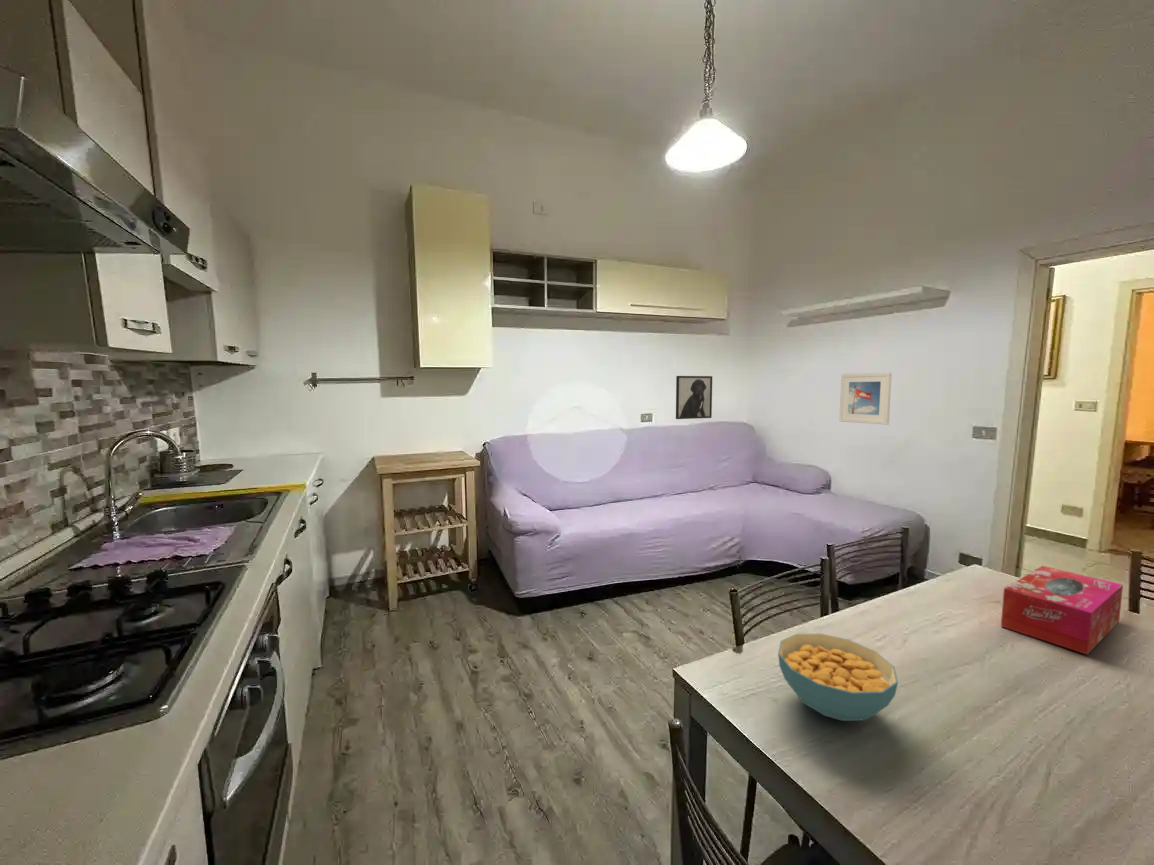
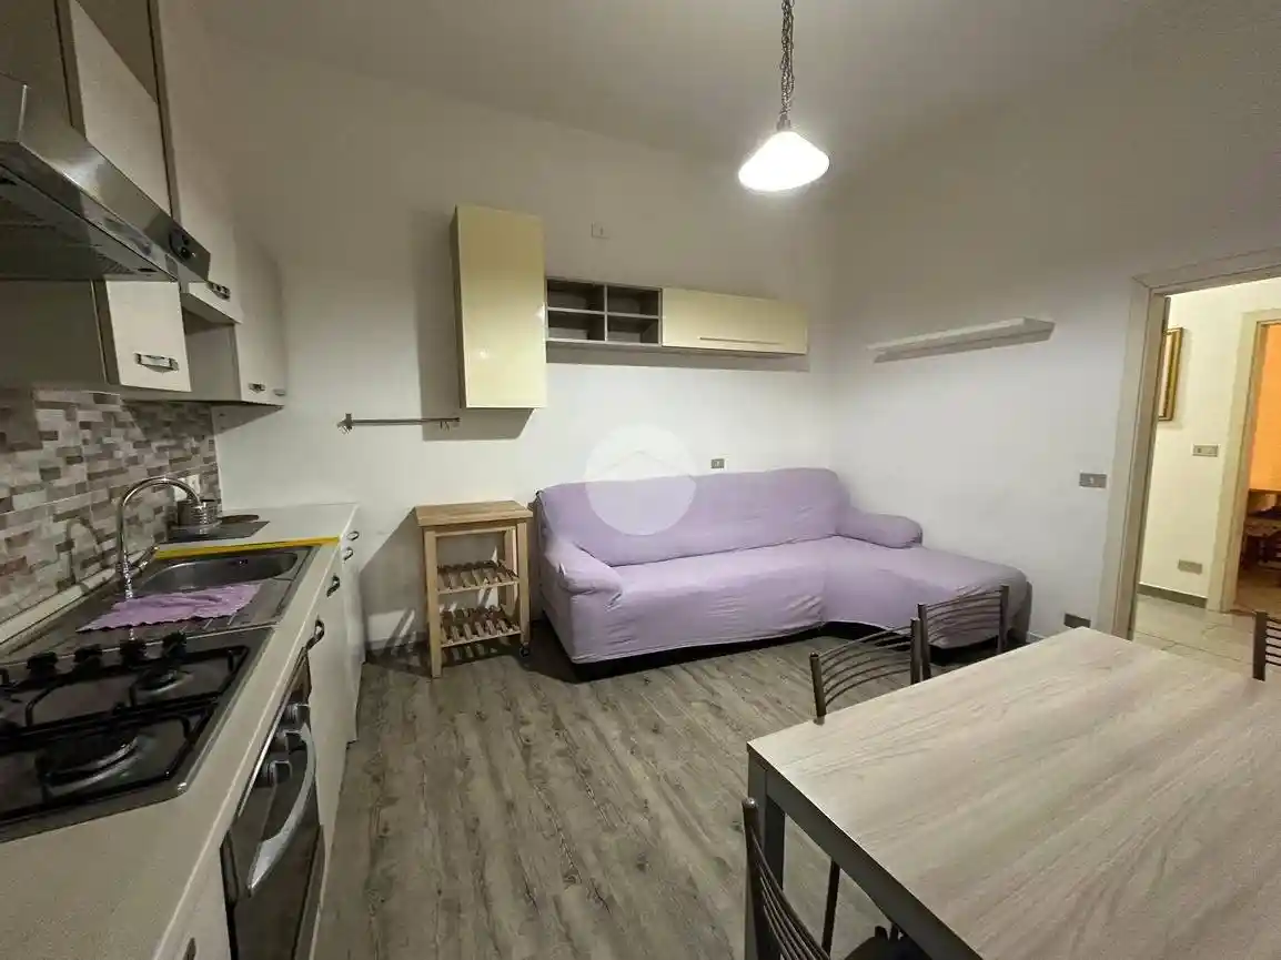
- cereal bowl (833, 684)
- tissue box (1062, 605)
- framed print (694, 397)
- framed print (864, 398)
